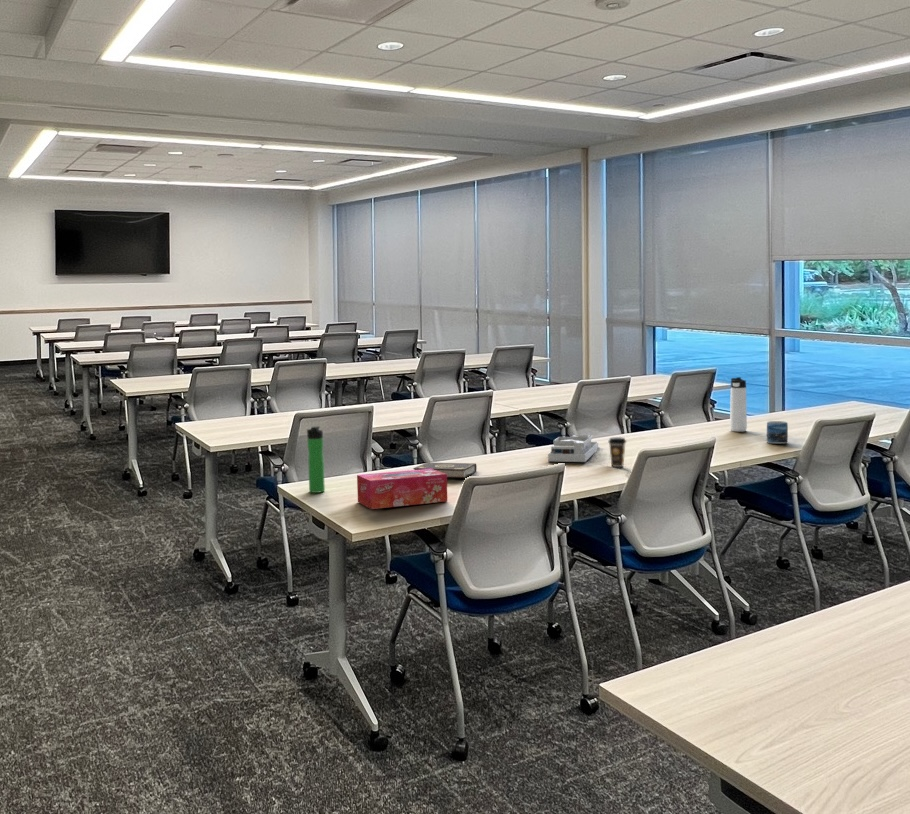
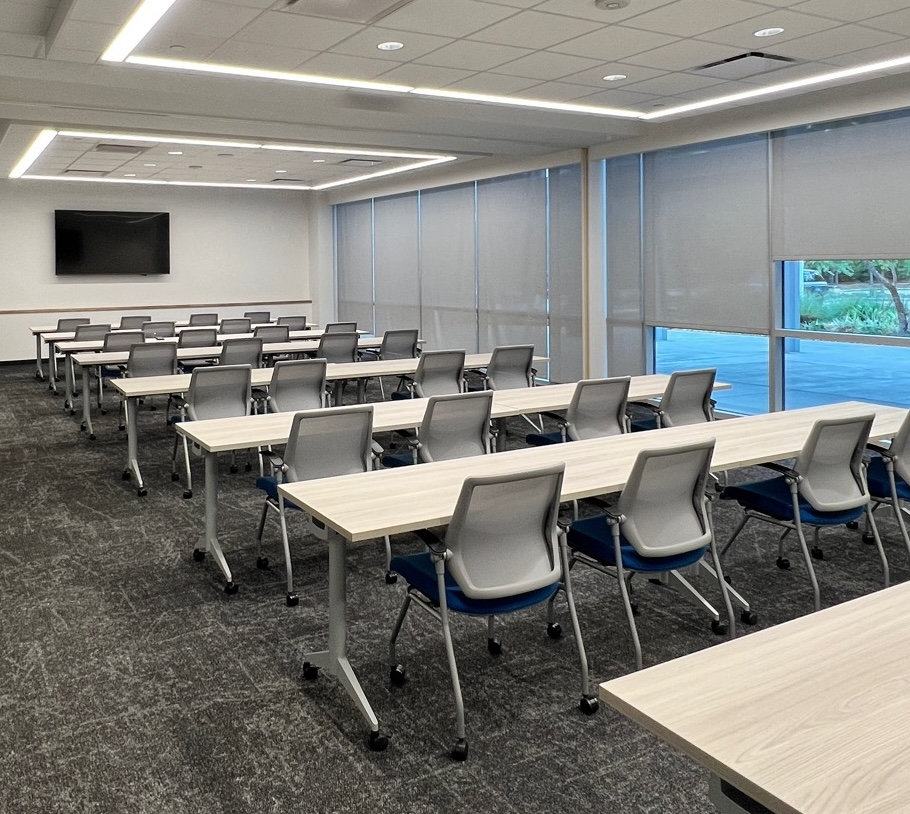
- book (445, 469)
- coffee cup (617, 452)
- mug (779, 431)
- thermos bottle (737, 404)
- bottle (315, 459)
- tissue box (402, 488)
- desk organizer (574, 445)
